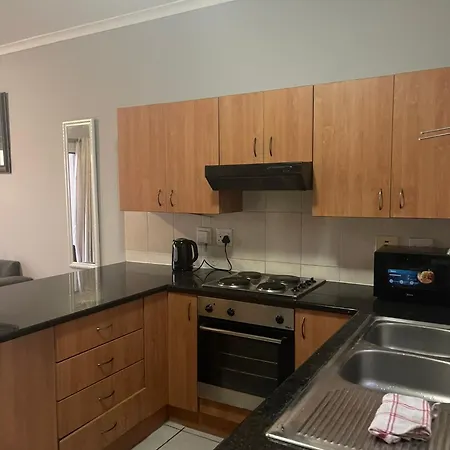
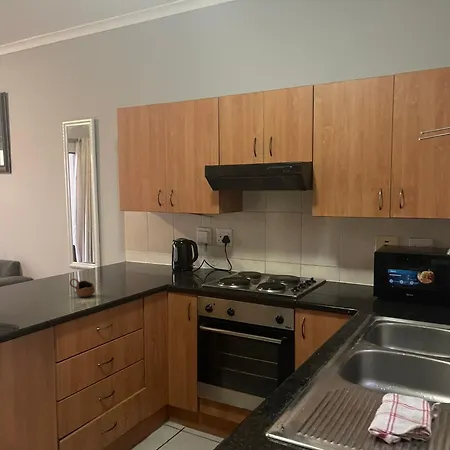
+ cup (83, 286)
